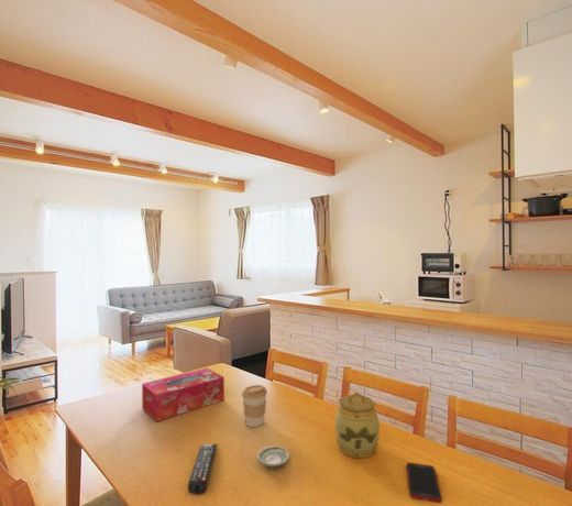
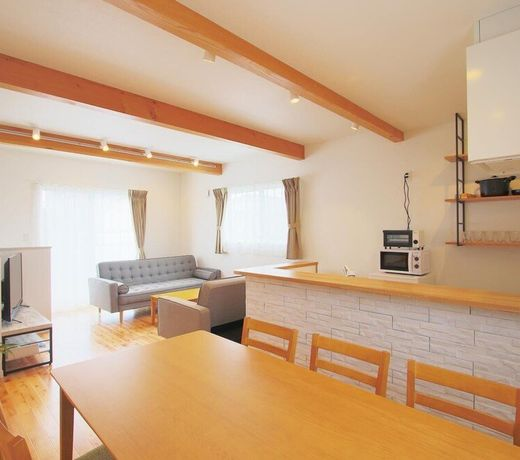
- remote control (204, 464)
- coffee cup (254, 404)
- tissue box (184, 392)
- jar (356, 419)
- saucer (273, 458)
- cell phone (422, 481)
